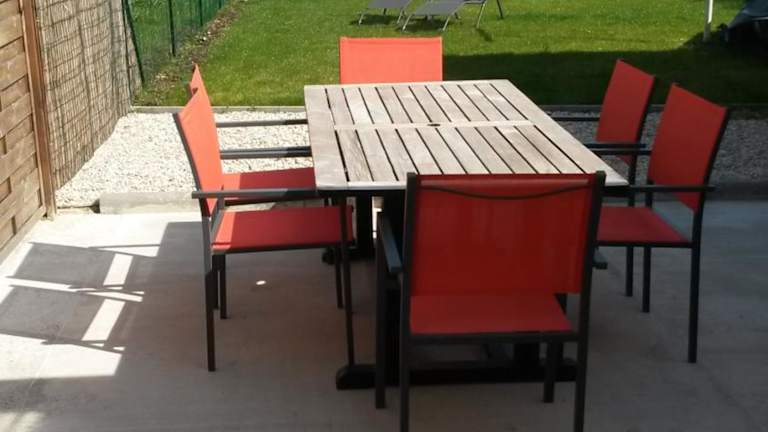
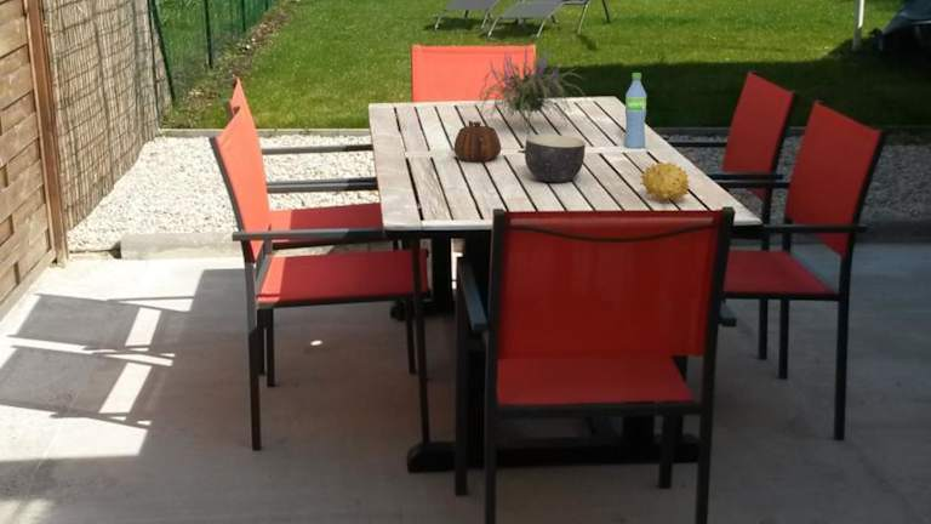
+ plant (527, 85)
+ fruit (664, 180)
+ water bottle (635, 109)
+ bowl (554, 159)
+ teapot (476, 139)
